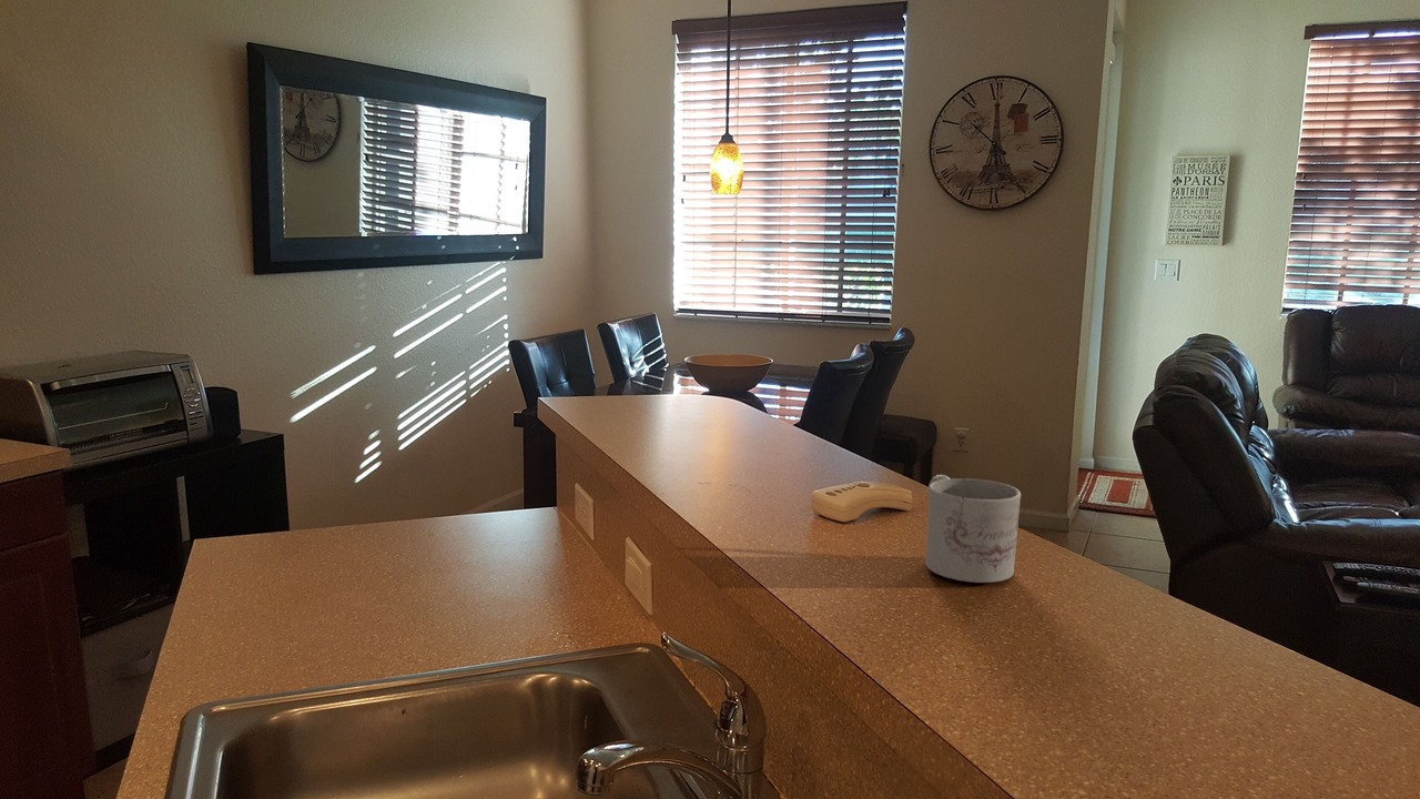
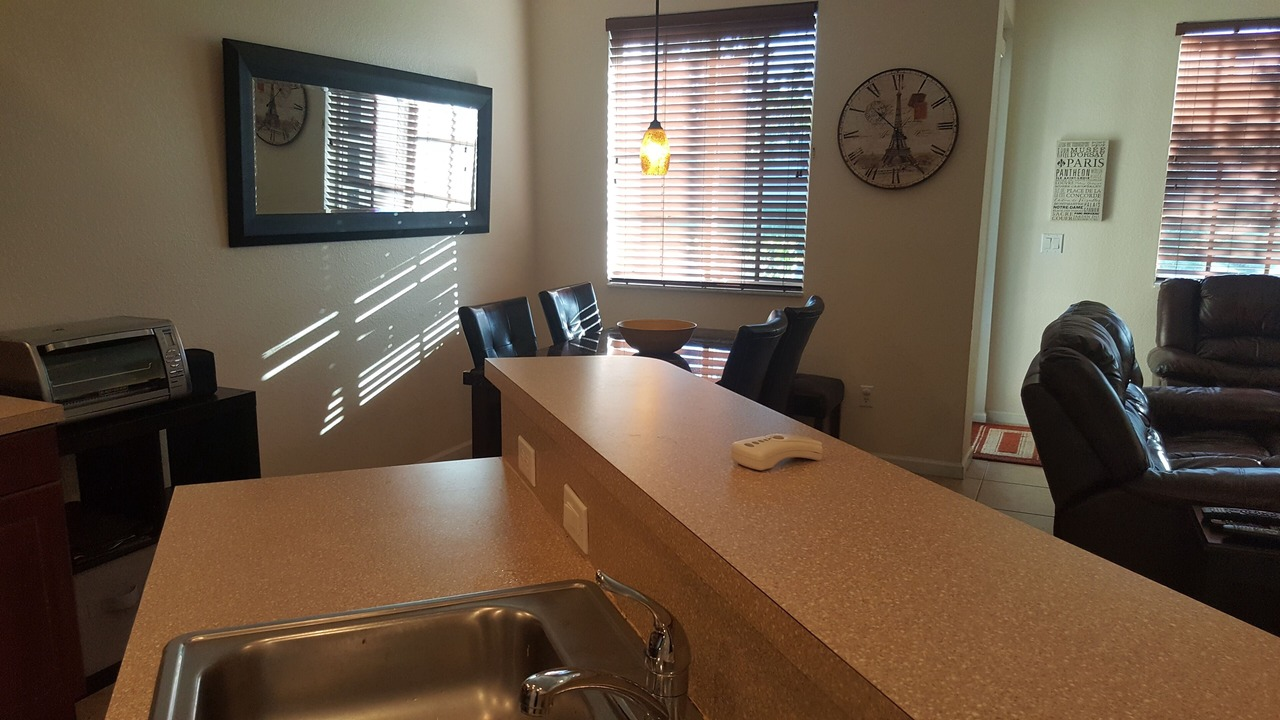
- mug (963, 524)
